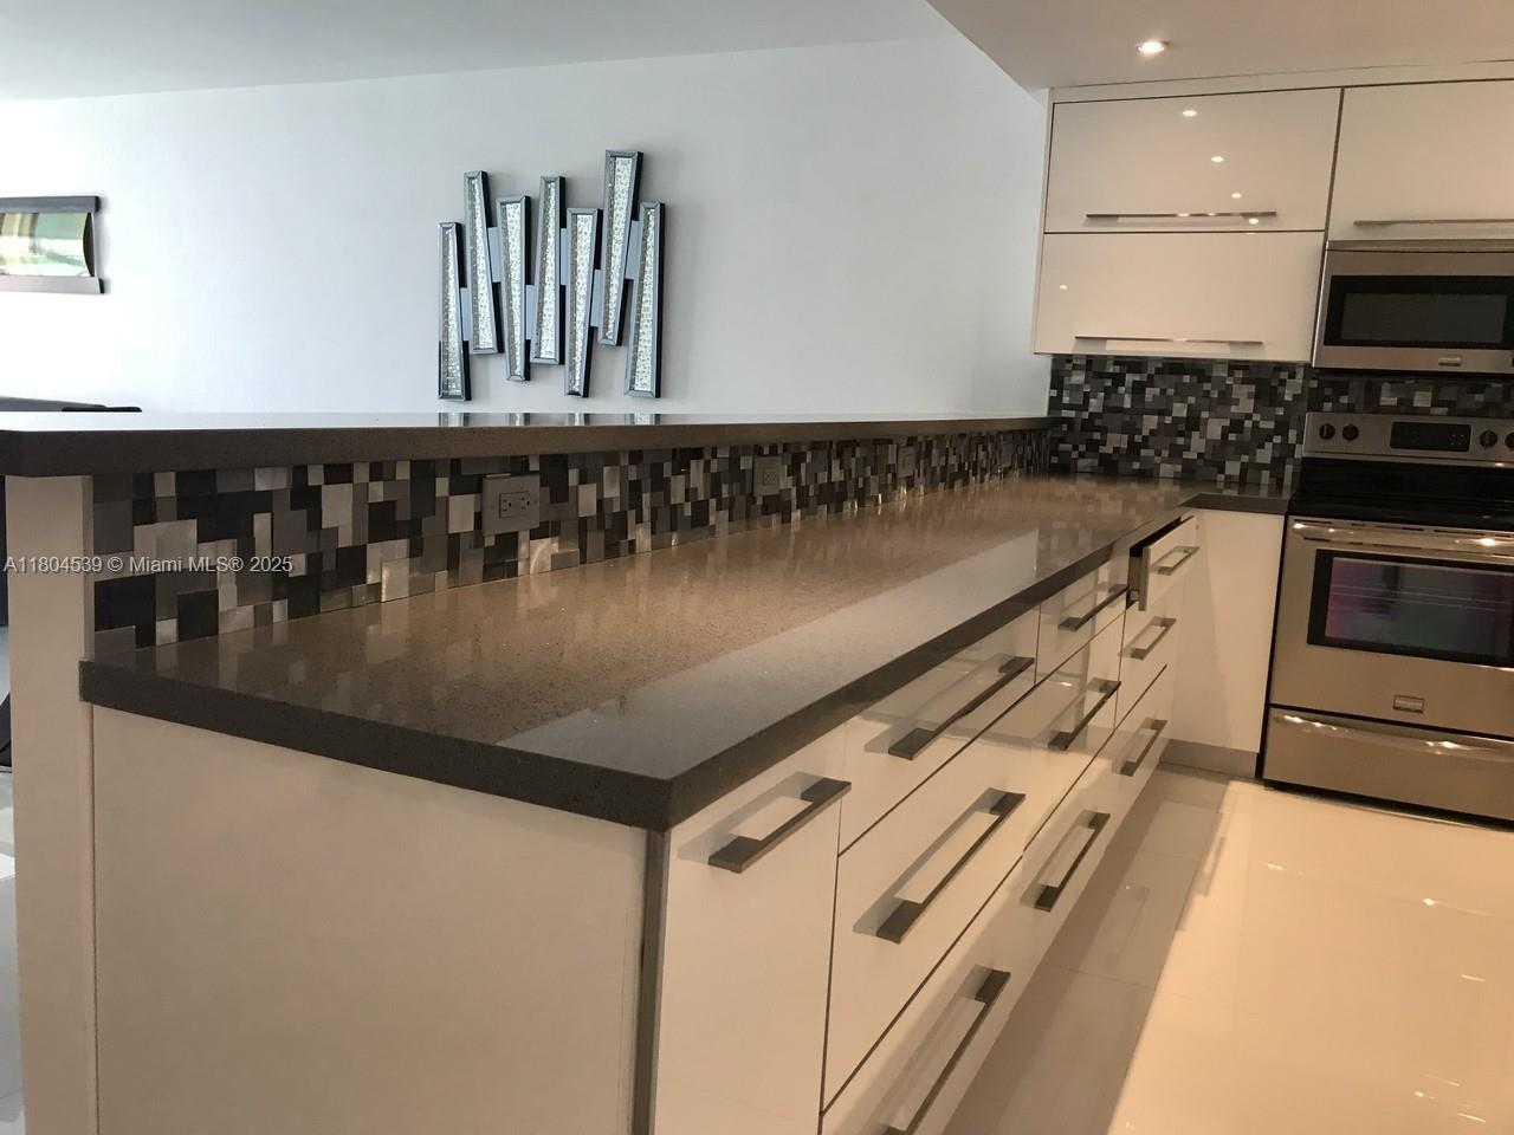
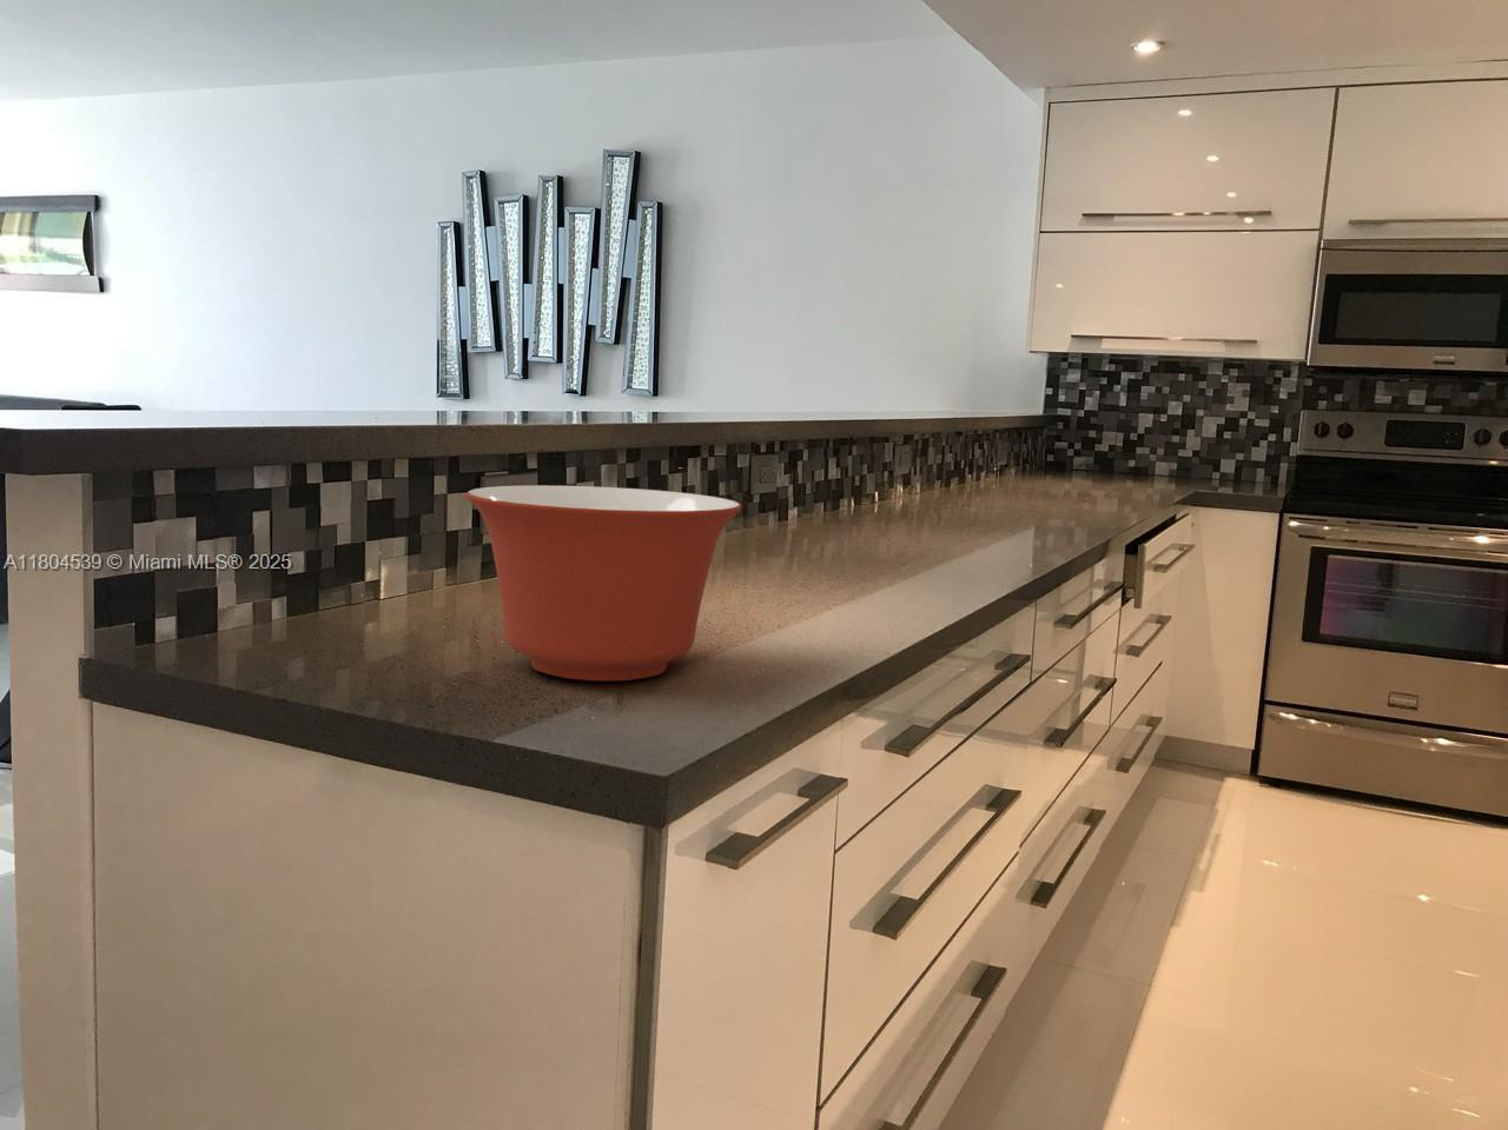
+ mixing bowl (602, 582)
